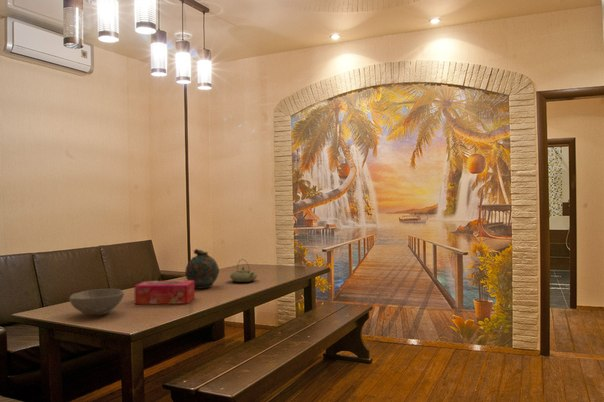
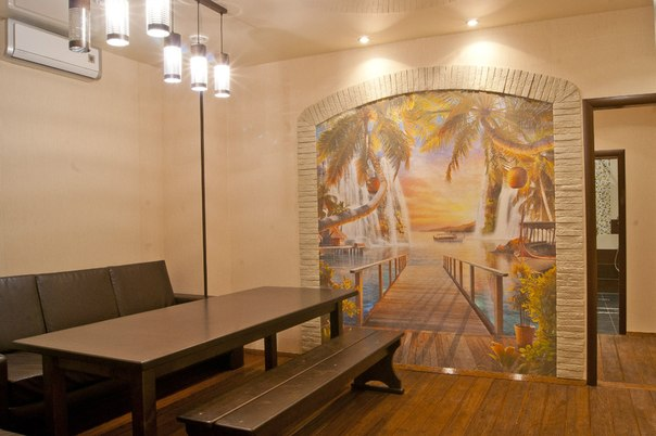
- teapot (244, 270)
- tissue box (165, 292)
- snuff bottle (202, 267)
- bowl (97, 303)
